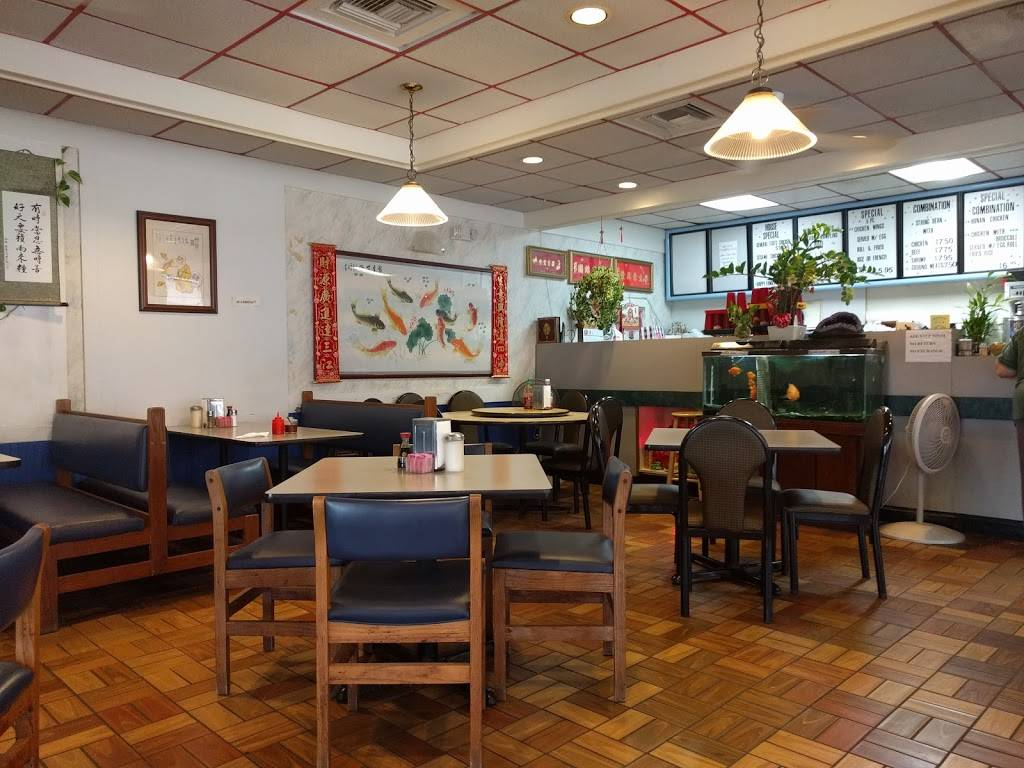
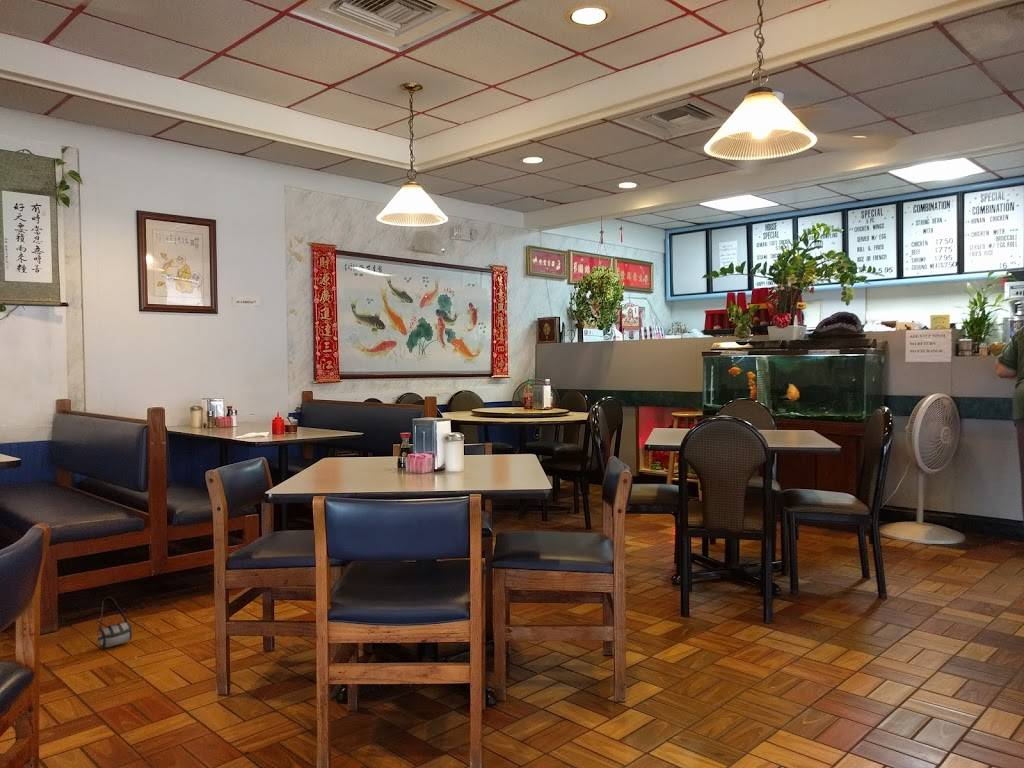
+ bag (120, 626)
